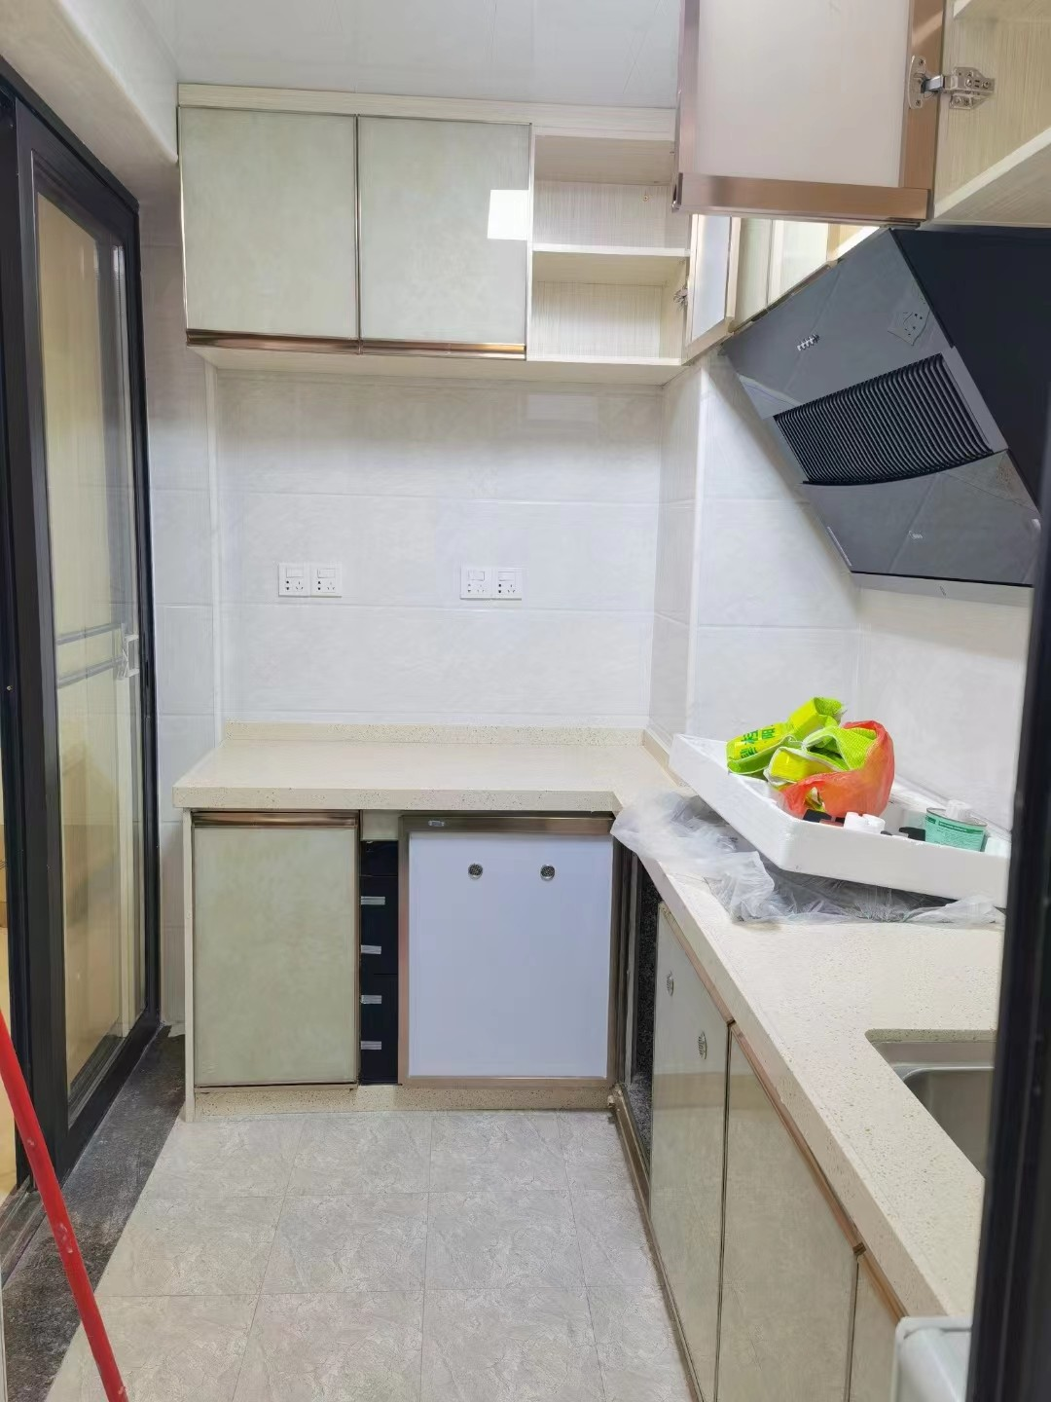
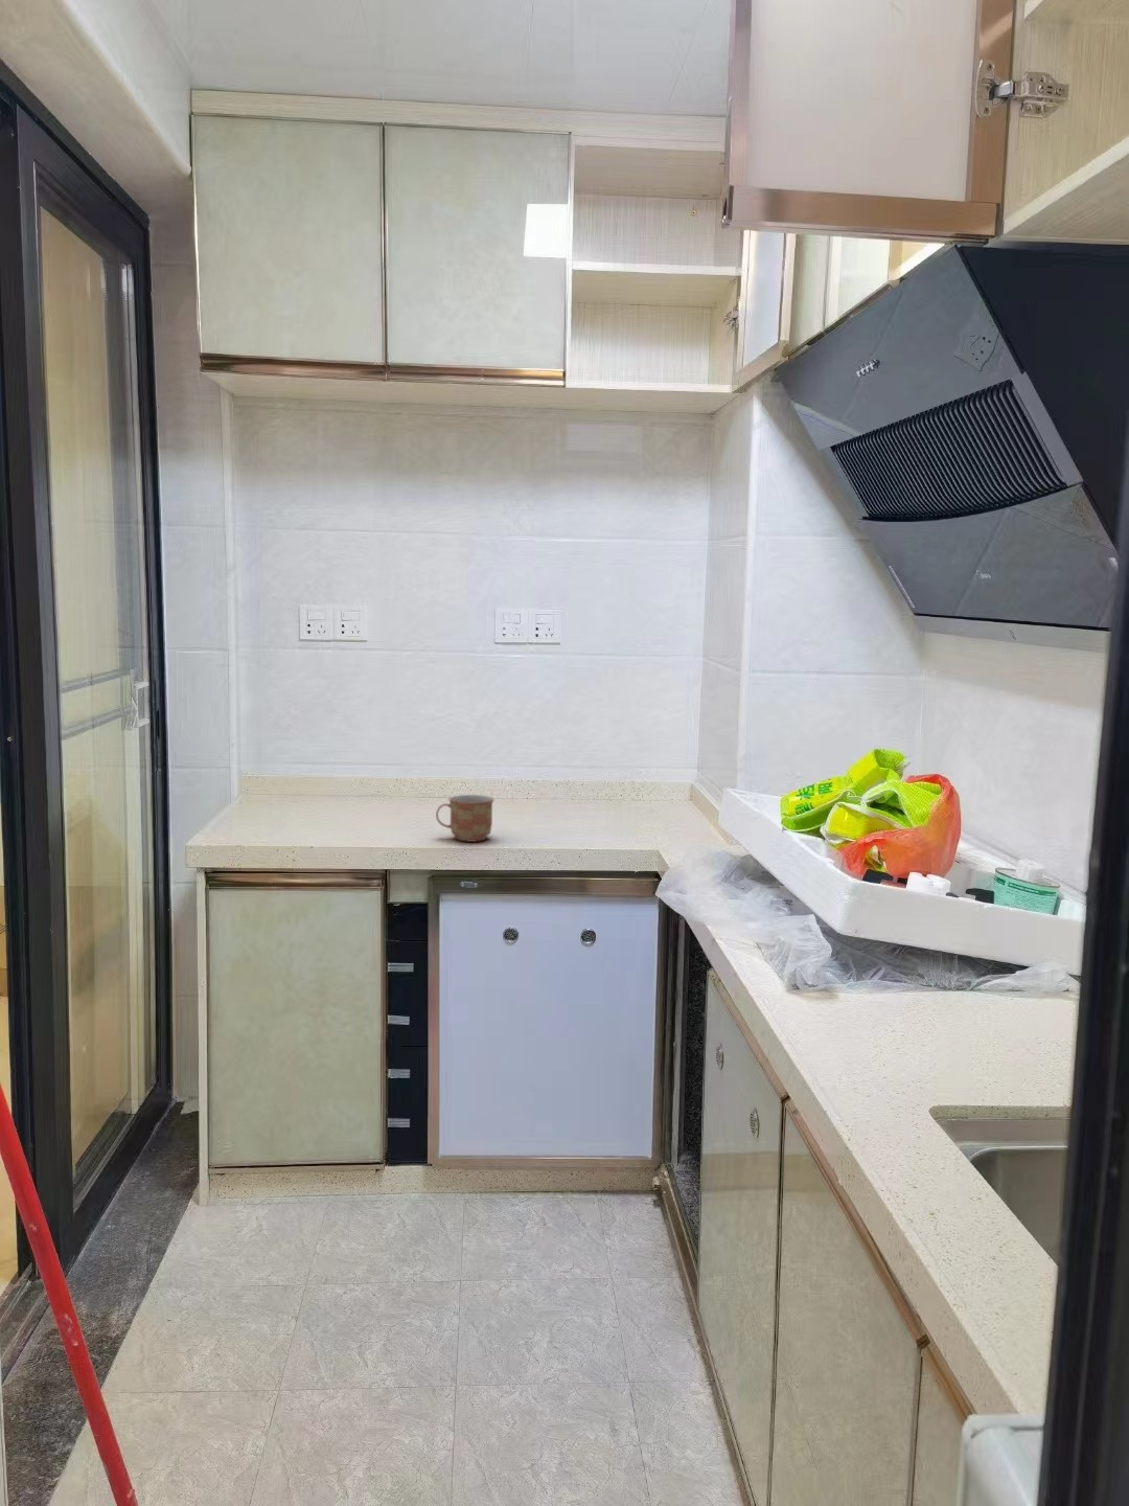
+ mug (464, 818)
